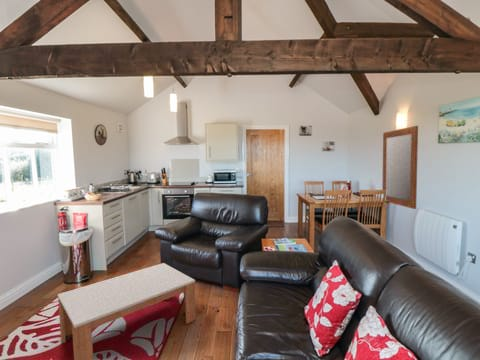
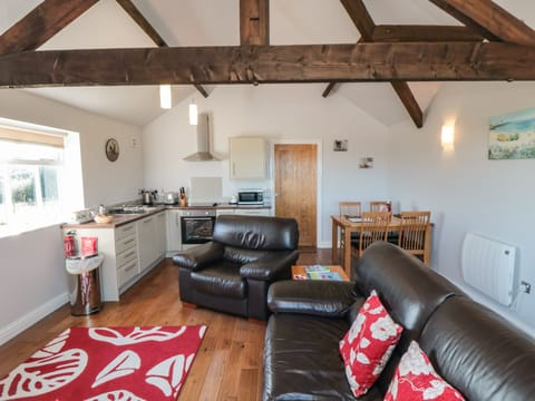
- mirror (398, 167)
- coffee table (130, 307)
